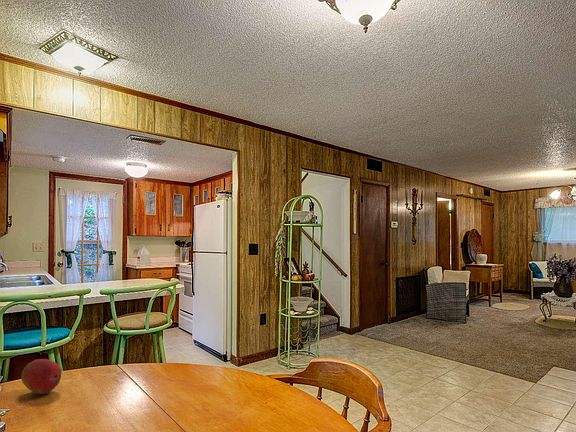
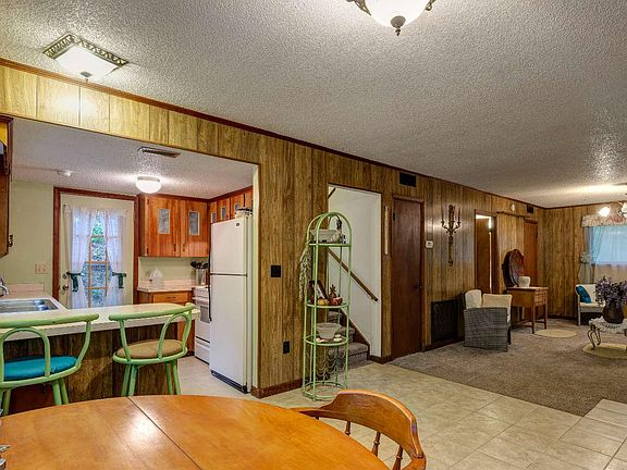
- fruit (41, 375)
